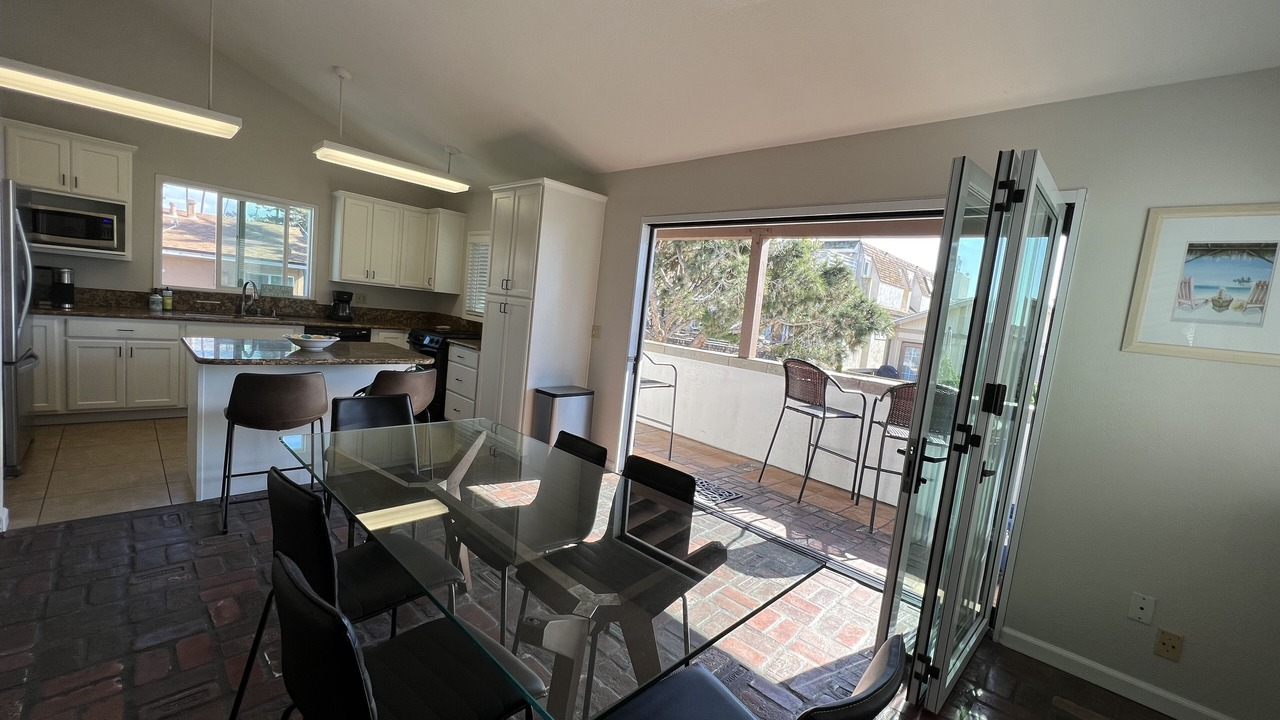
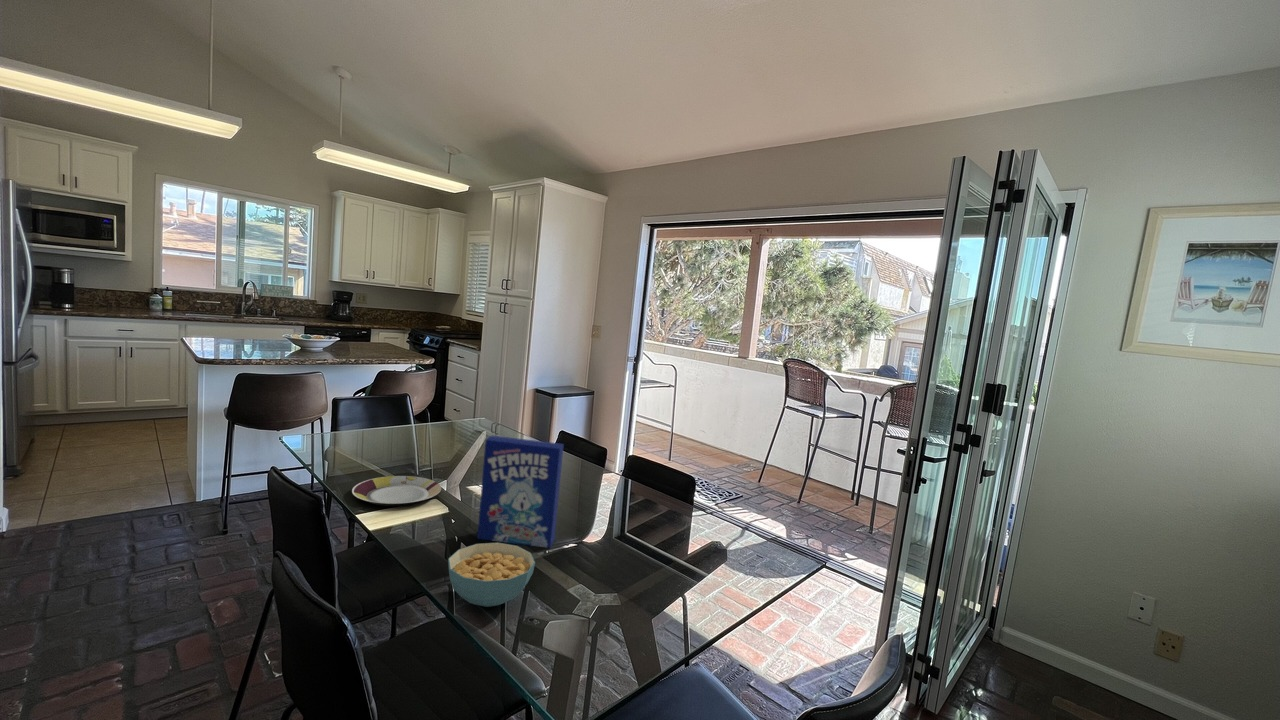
+ cereal box (520, 490)
+ cereal bowl (490, 580)
+ plate (397, 491)
